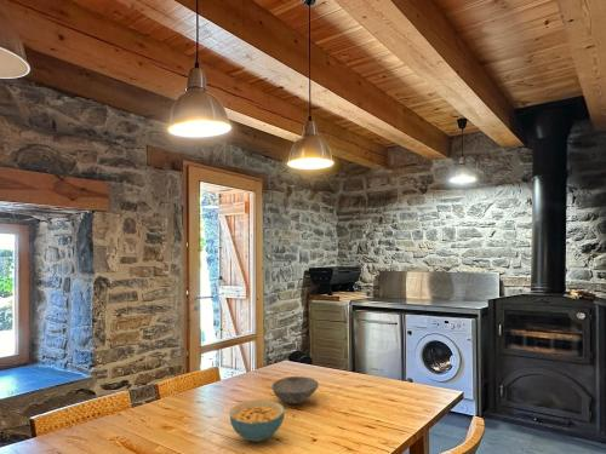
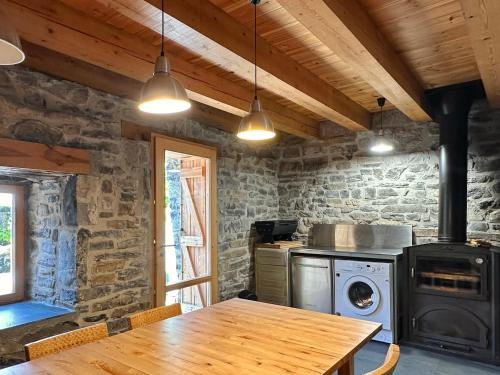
- bowl (295, 392)
- cereal bowl (257, 424)
